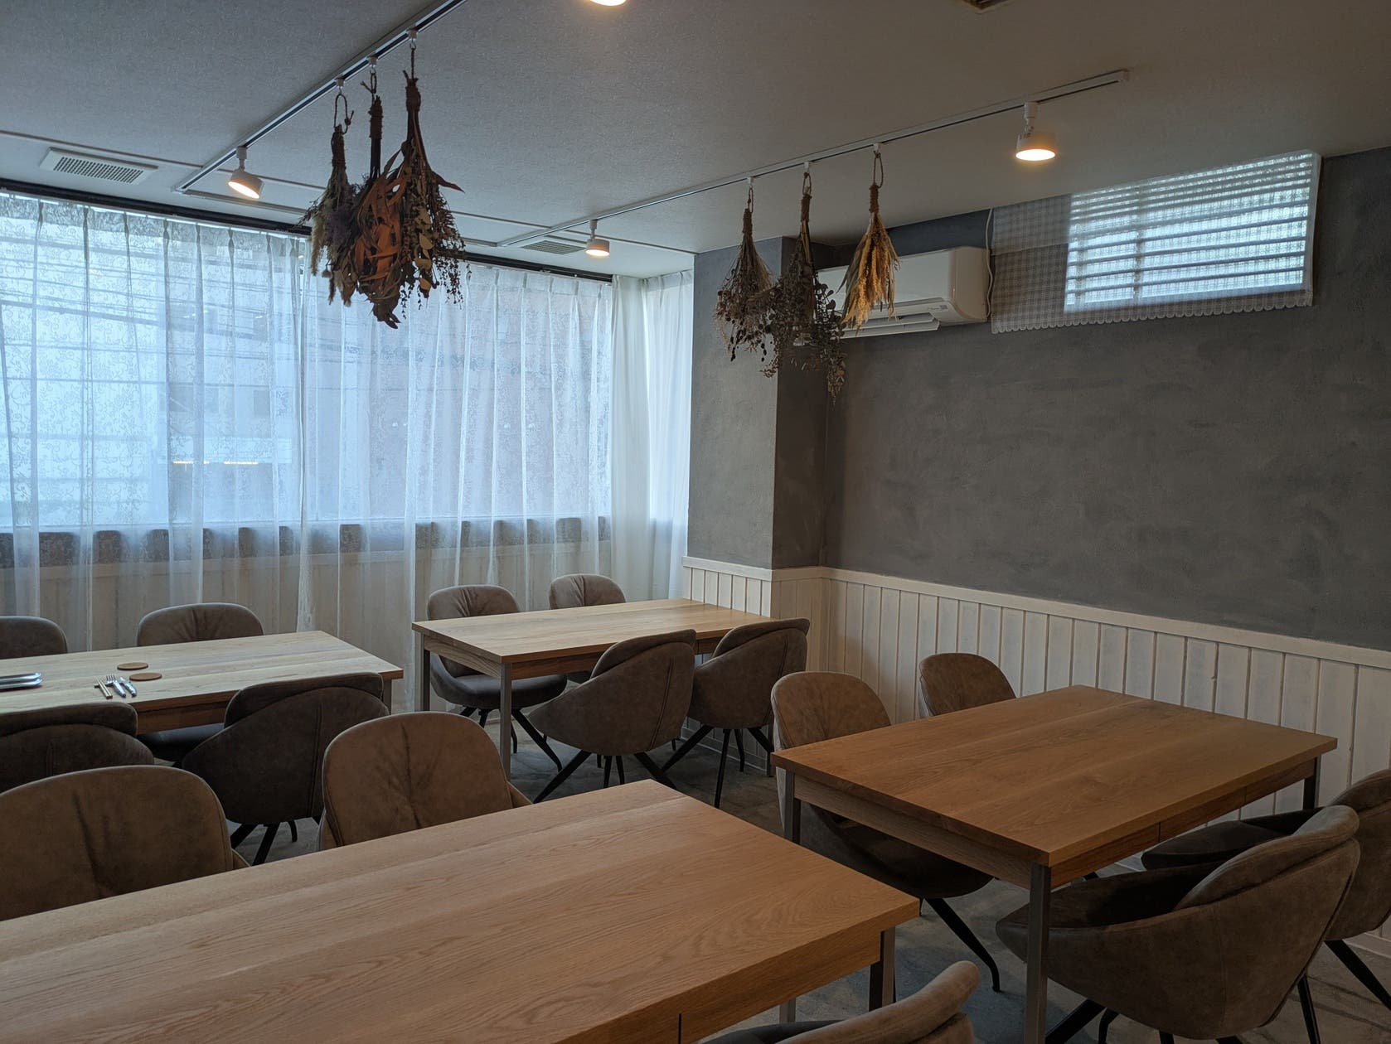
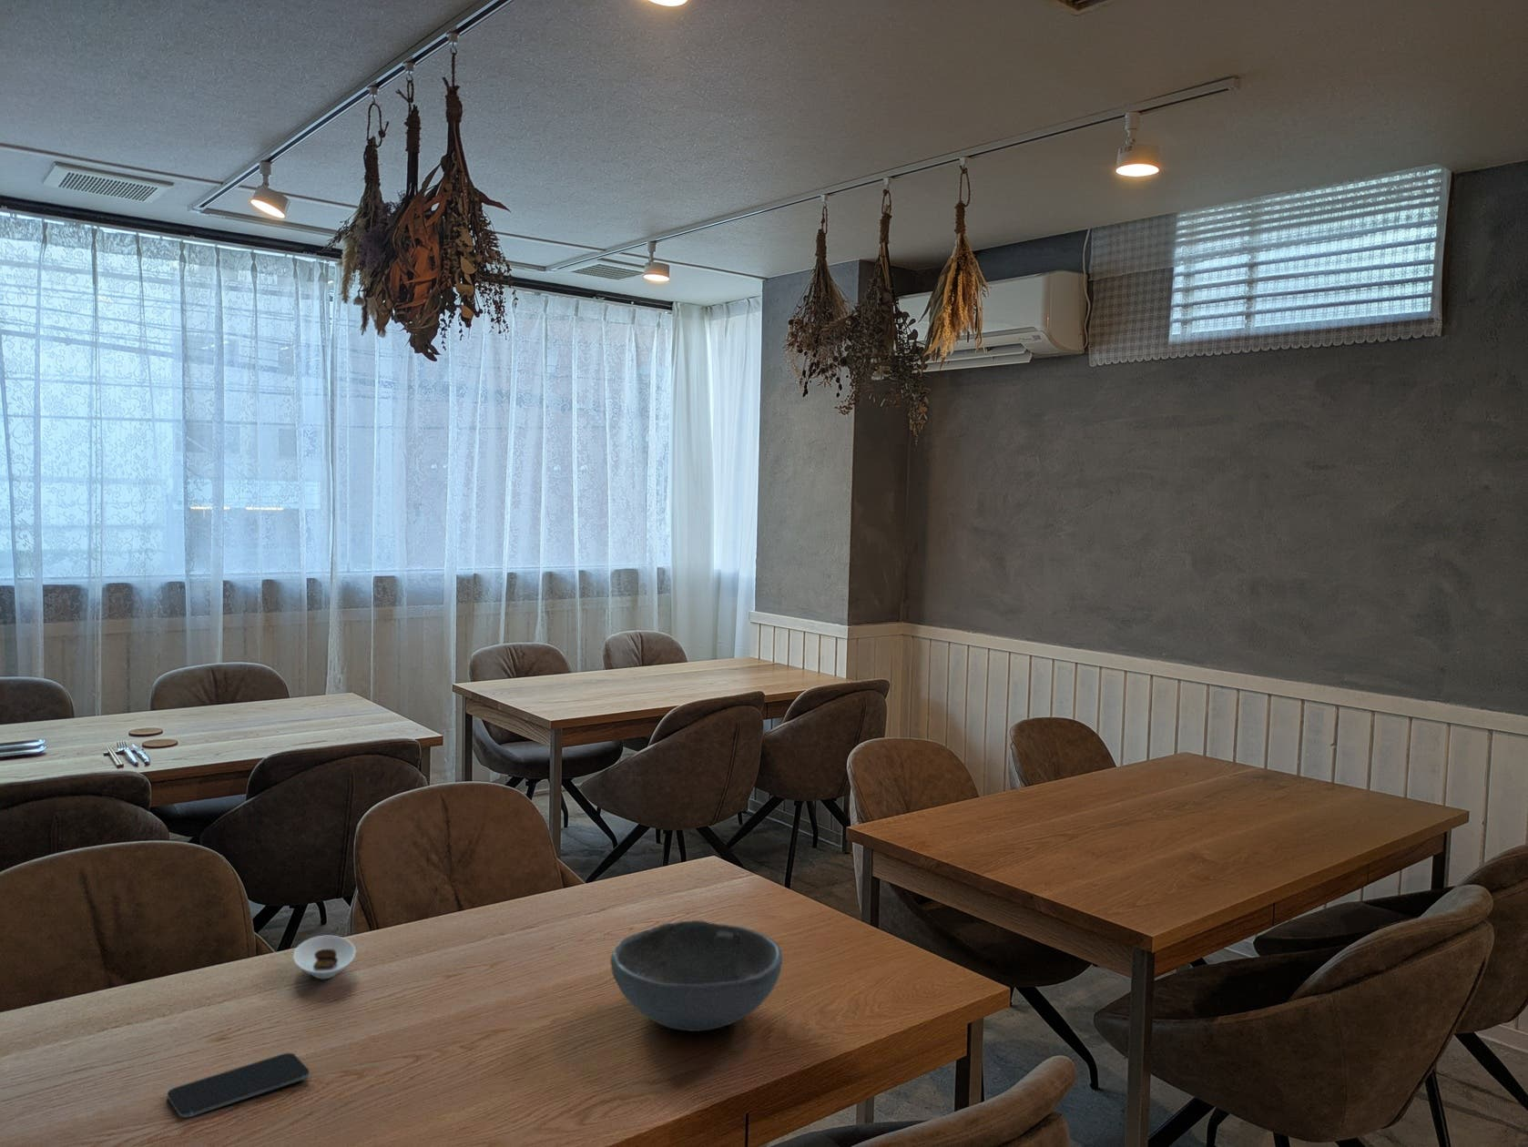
+ saucer (324, 959)
+ bowl (697, 982)
+ smartphone (240, 1083)
